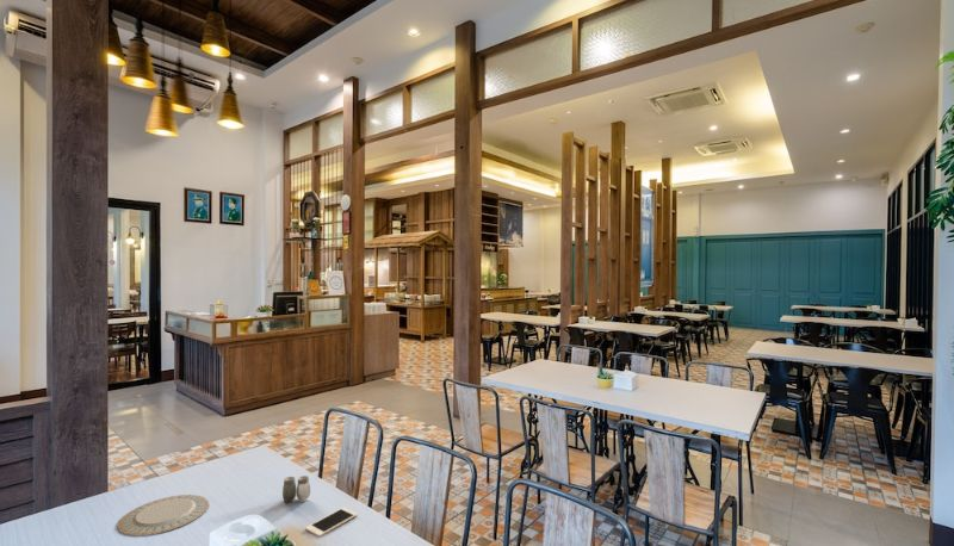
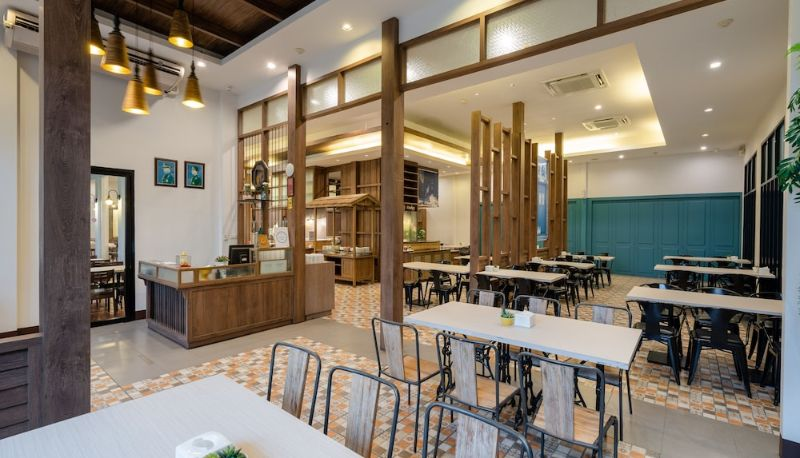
- cell phone (332, 521)
- chinaware (165, 511)
- salt and pepper shaker (297, 488)
